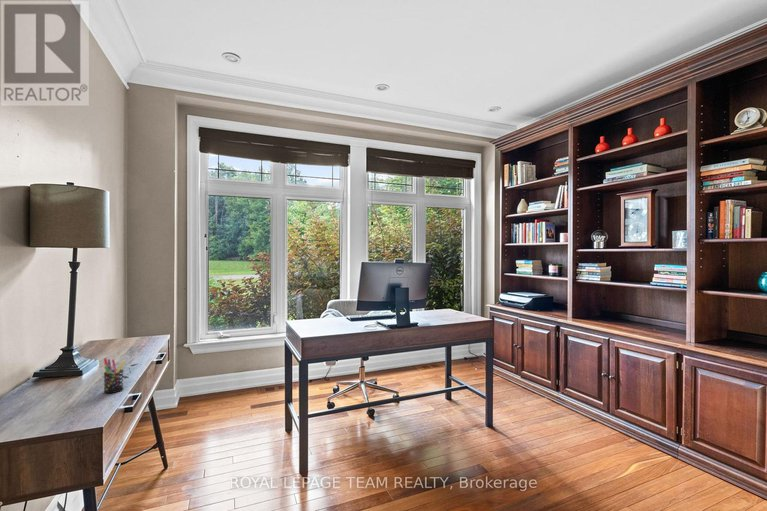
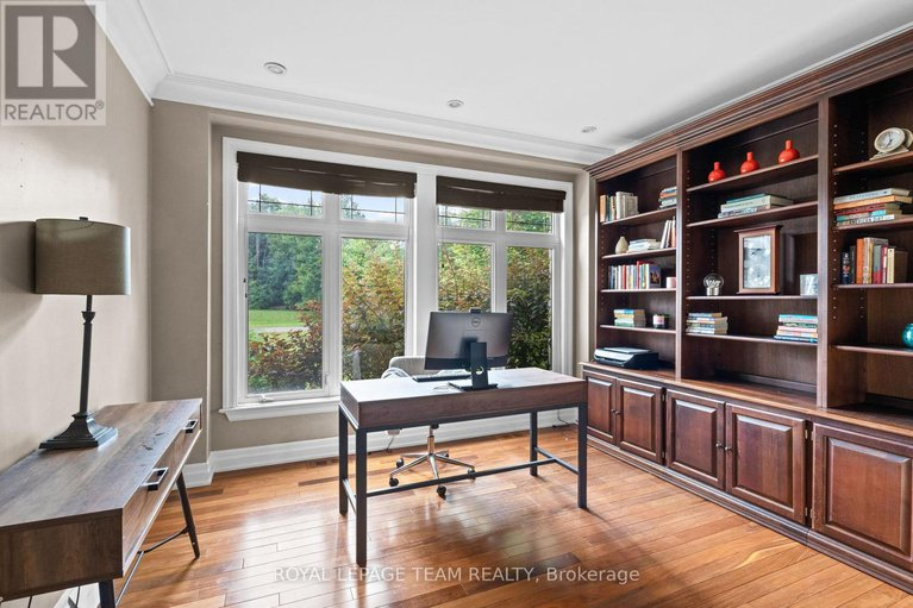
- pen holder (111, 374)
